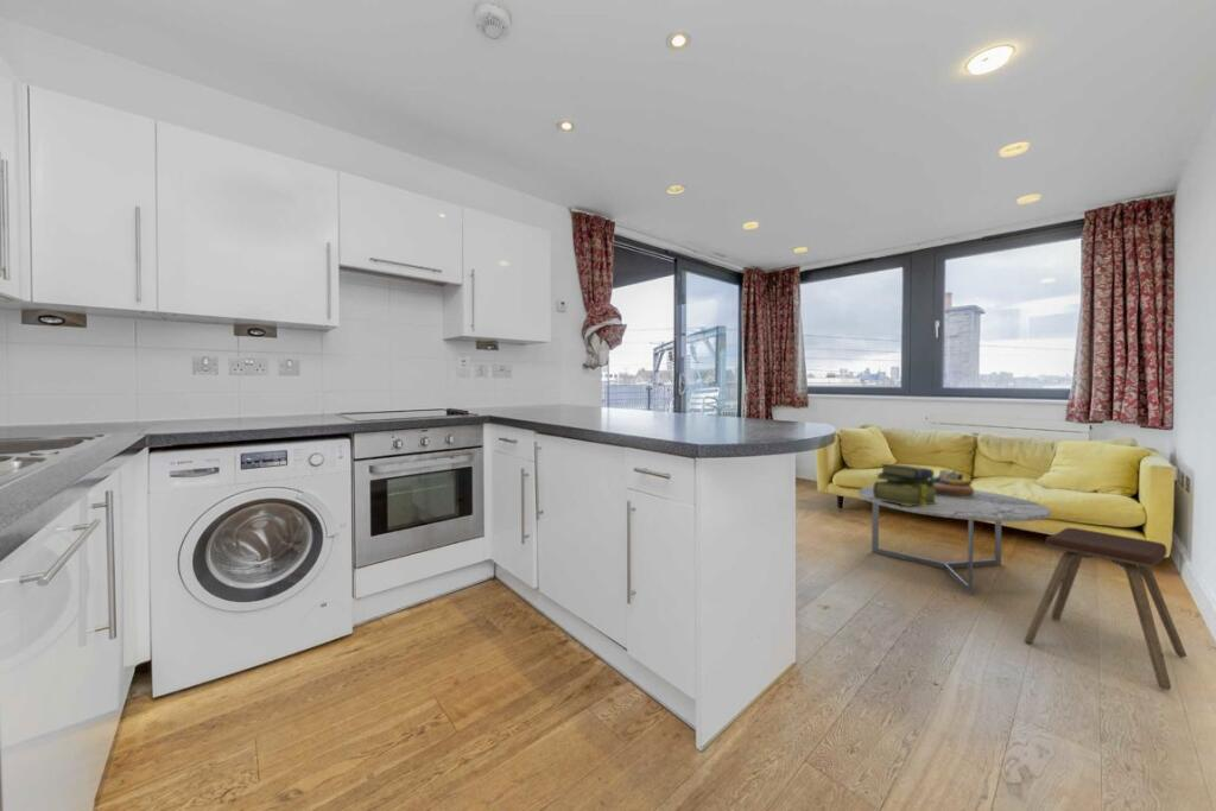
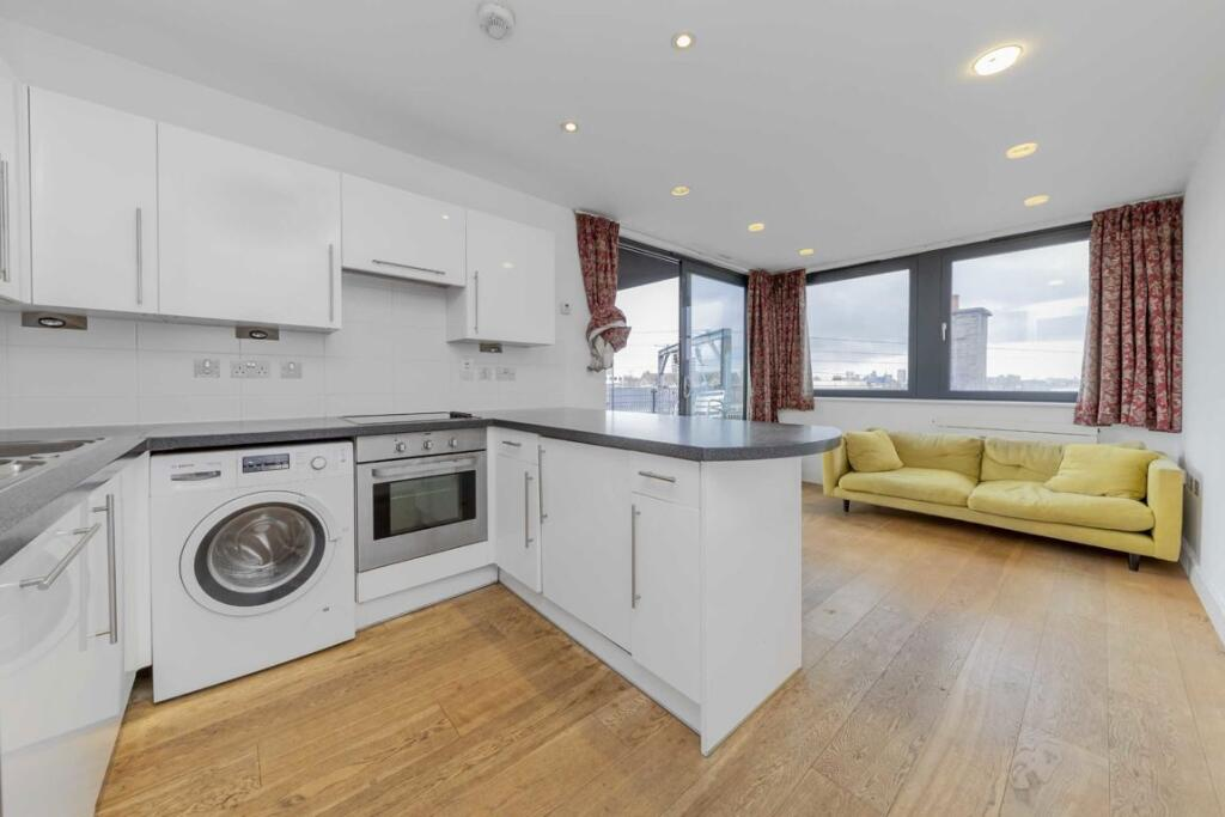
- music stool (1129, 584)
- decorative bowl (949, 481)
- stack of books (905, 482)
- coffee table (944, 517)
